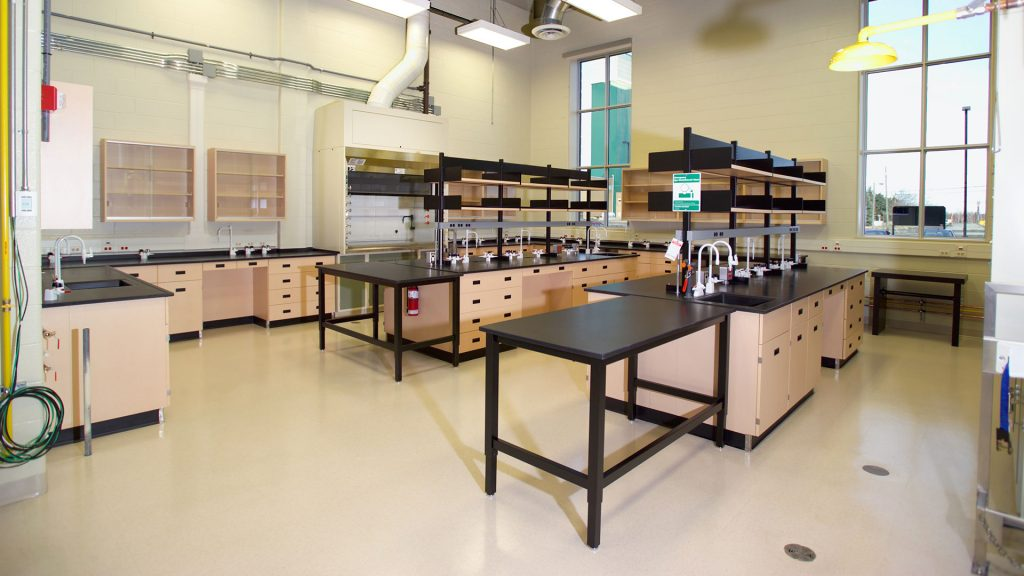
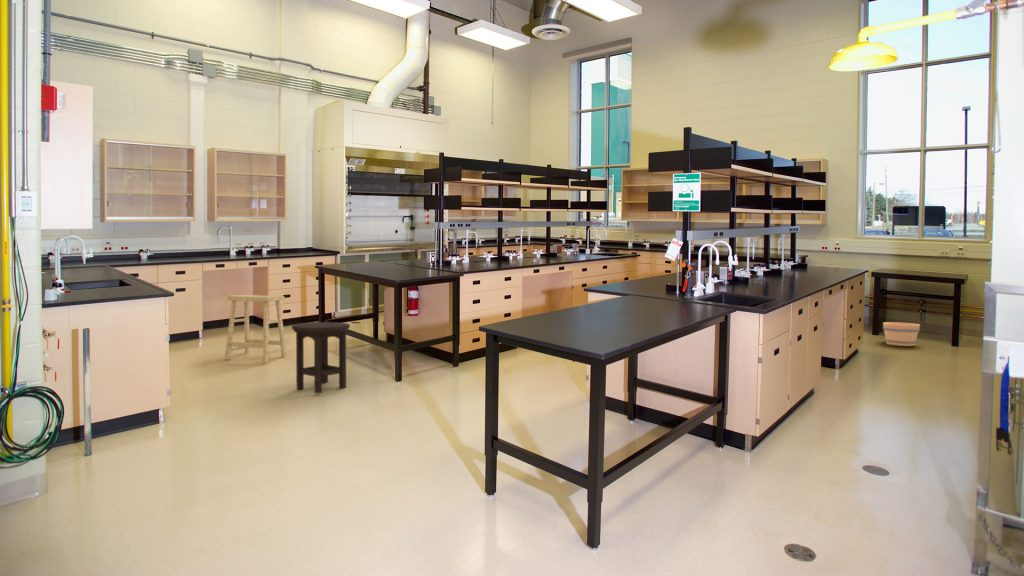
+ bucket (900, 334)
+ stool (321, 356)
+ stool (263, 327)
